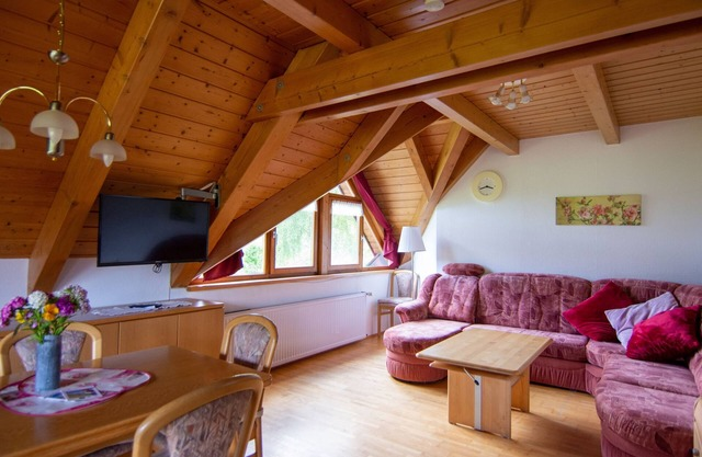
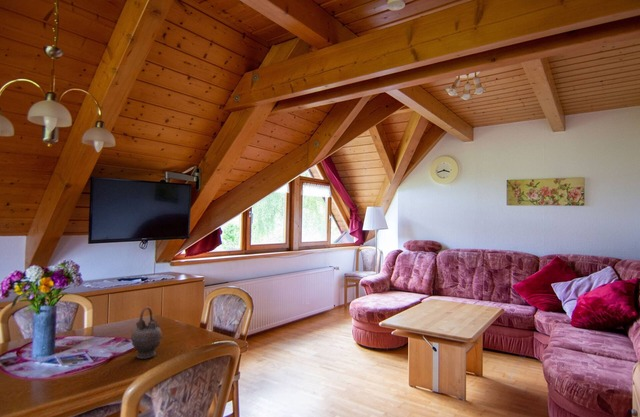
+ teapot (148, 330)
